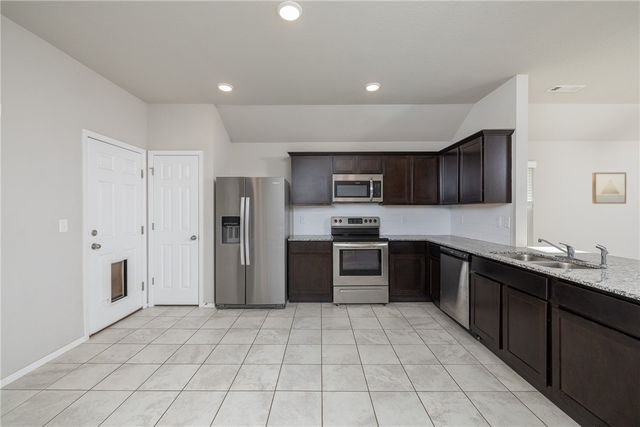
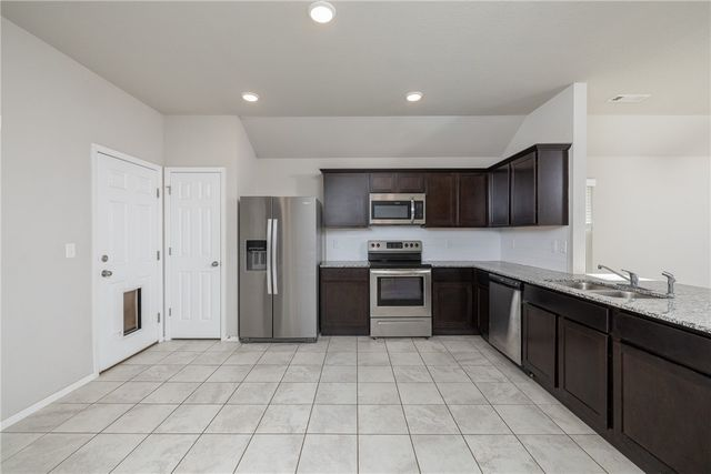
- wall art (609, 188)
